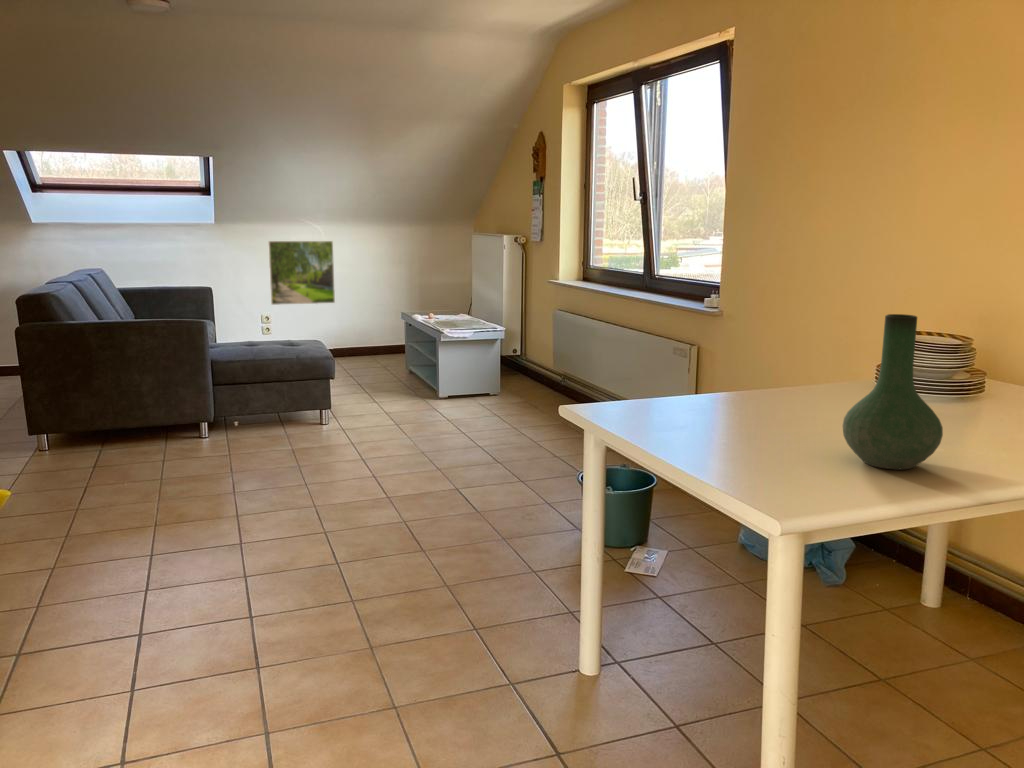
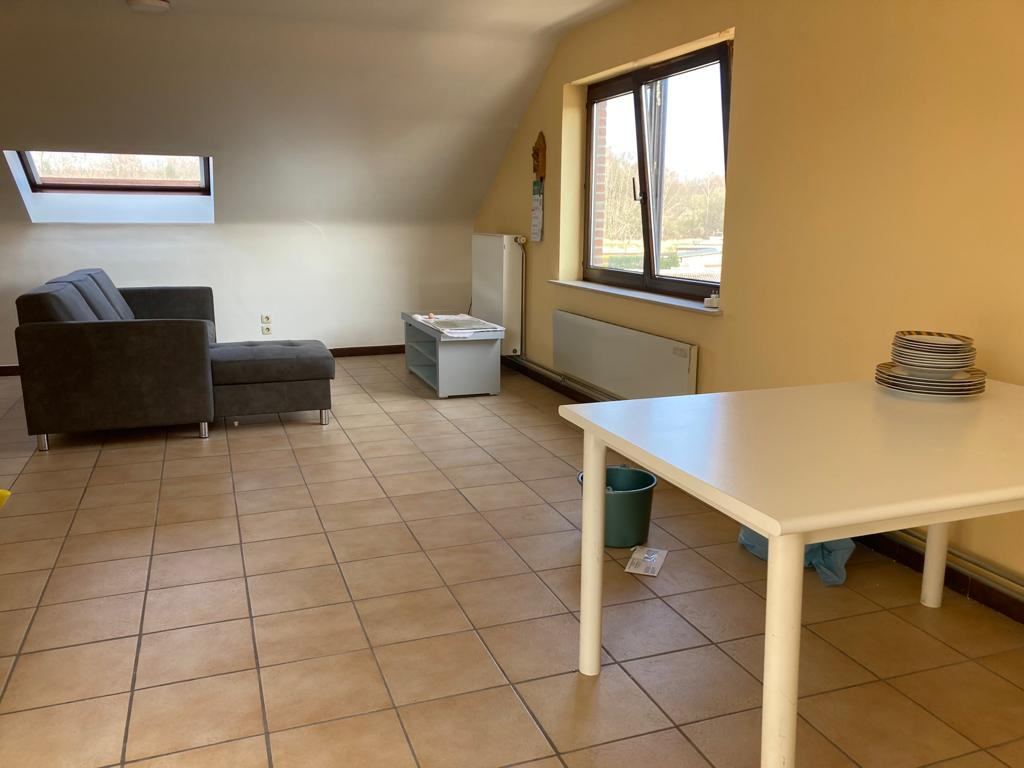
- vase (894, 390)
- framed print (302, 272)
